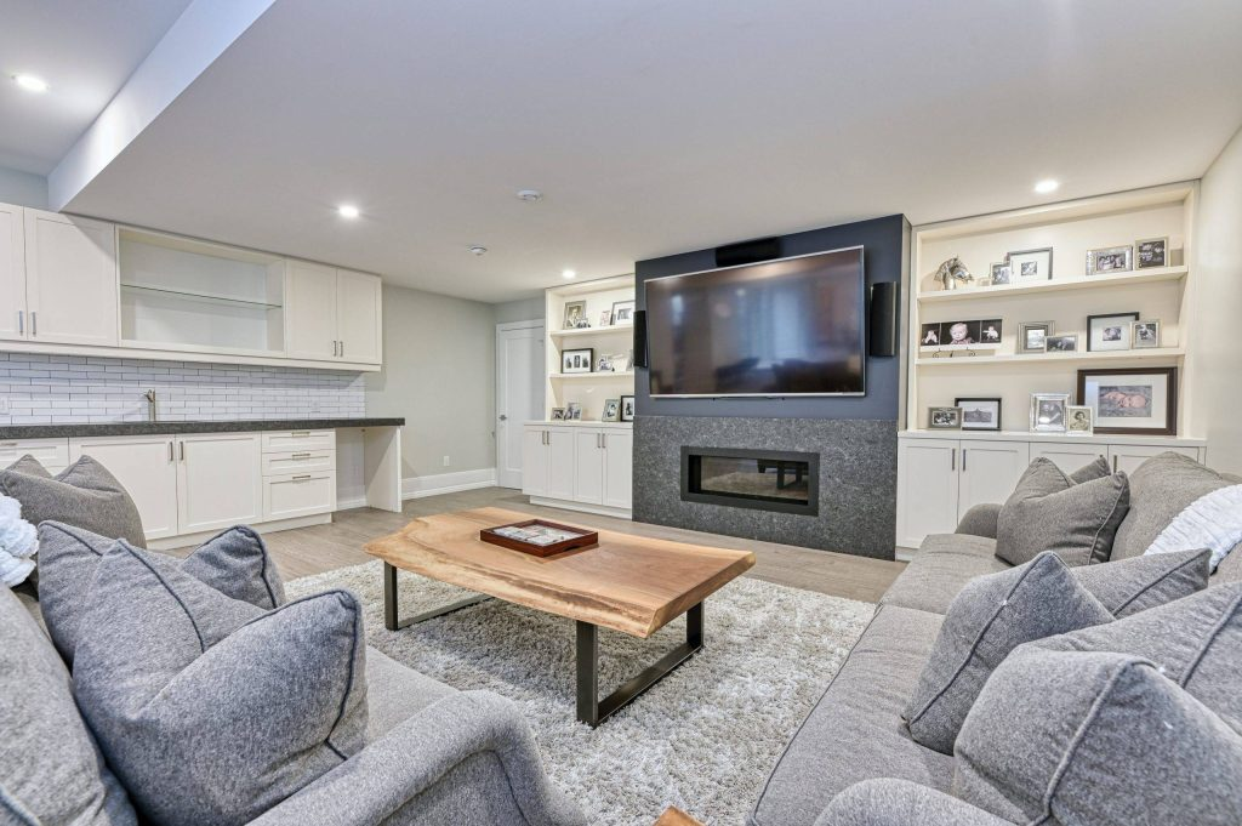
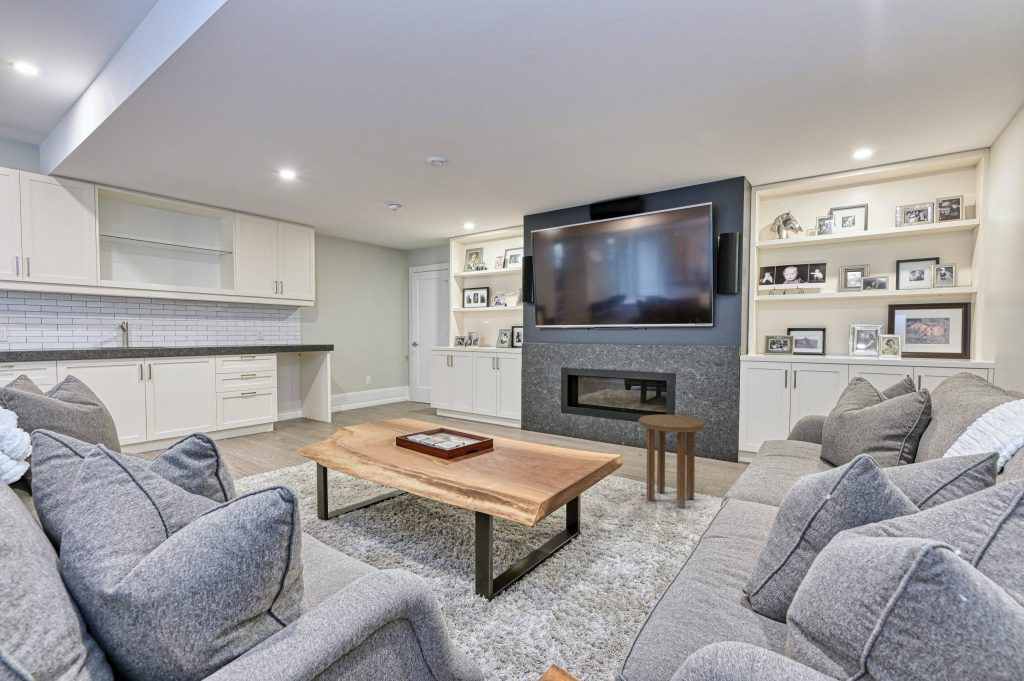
+ side table (664, 459)
